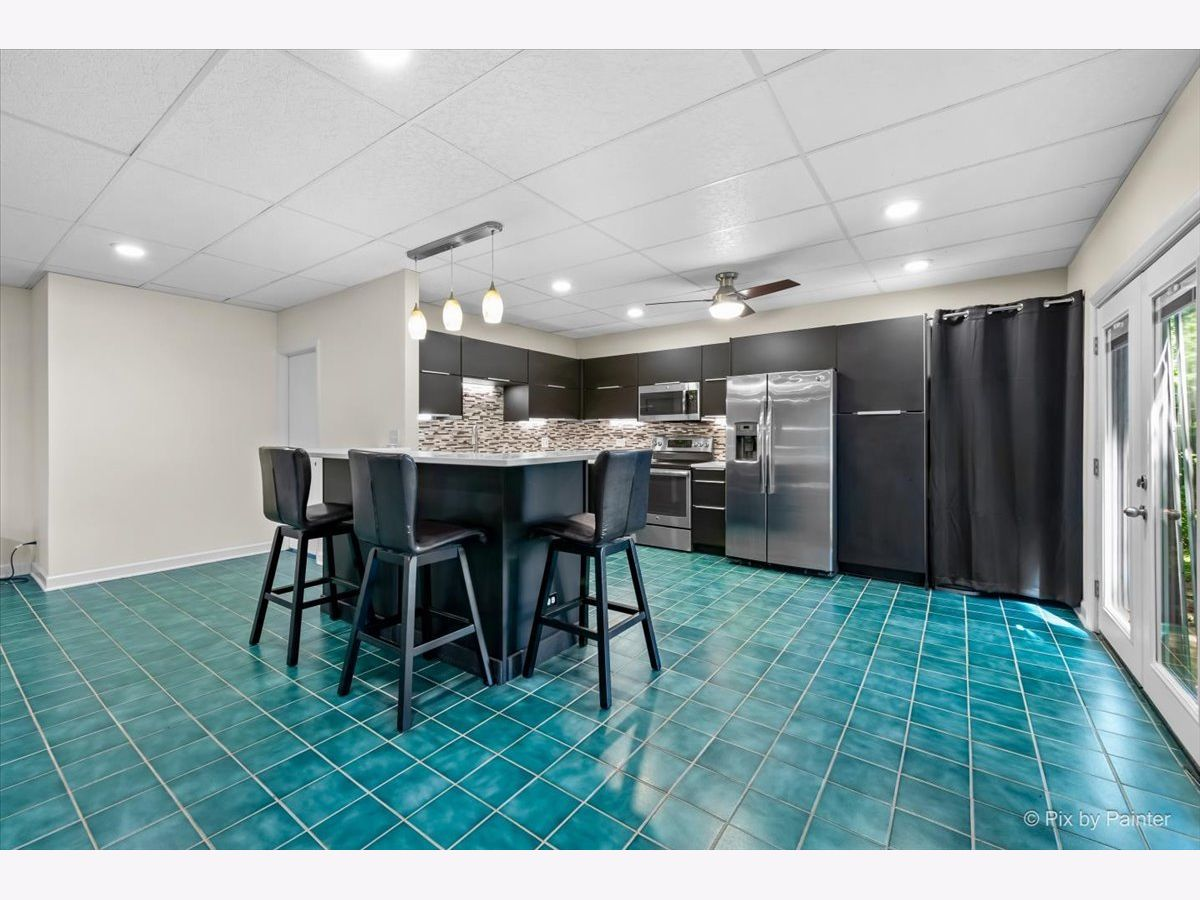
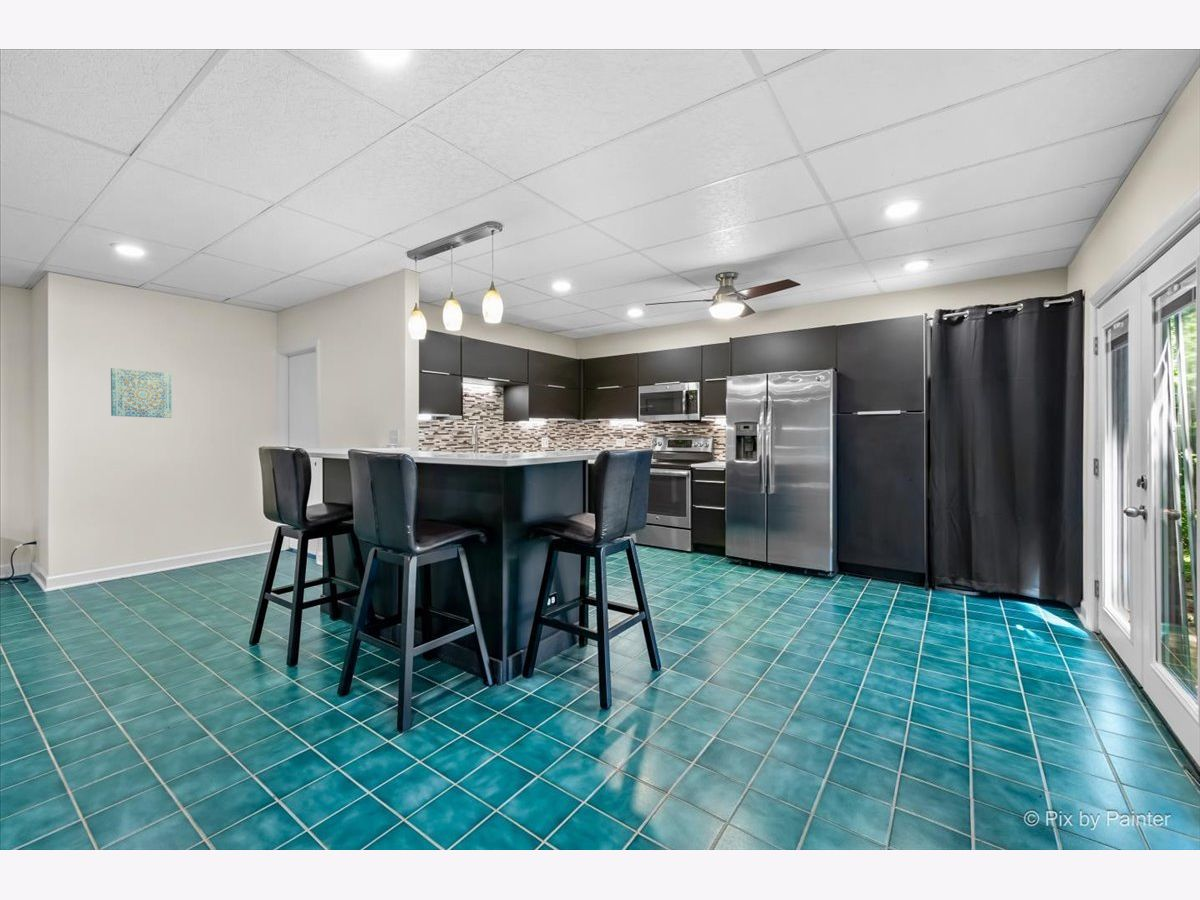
+ wall art (142, 393)
